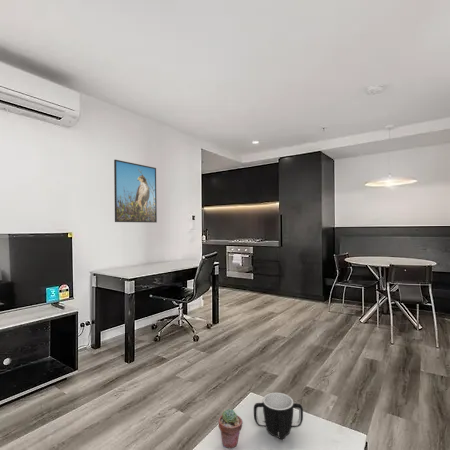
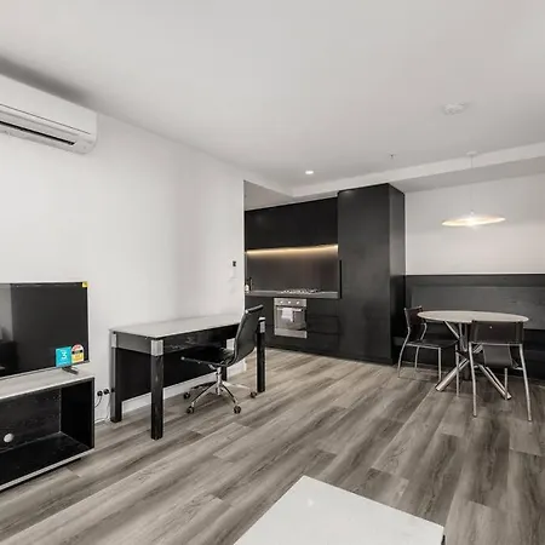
- mug (278, 415)
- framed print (136, 193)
- potted succulent (230, 426)
